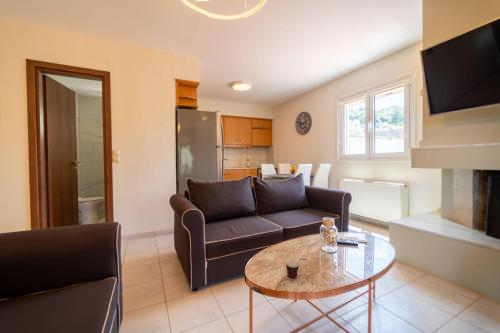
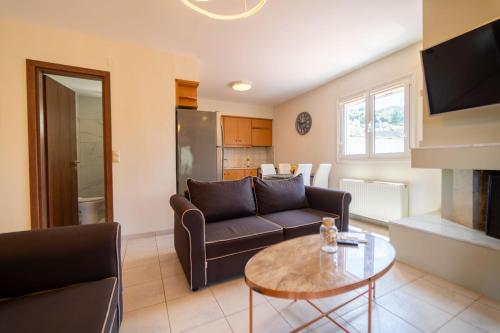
- cup (296, 266)
